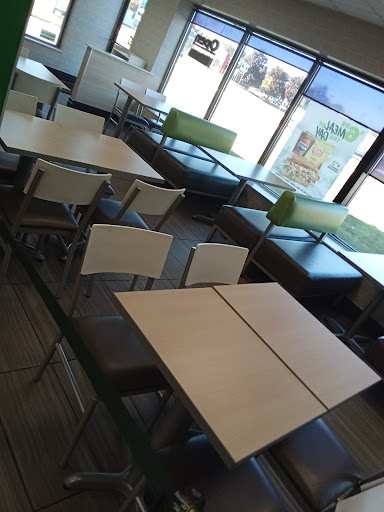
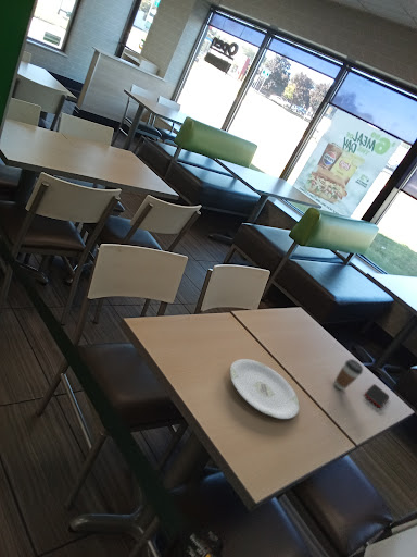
+ plate (263, 388)
+ cell phone (377, 395)
+ coffee cup (346, 375)
